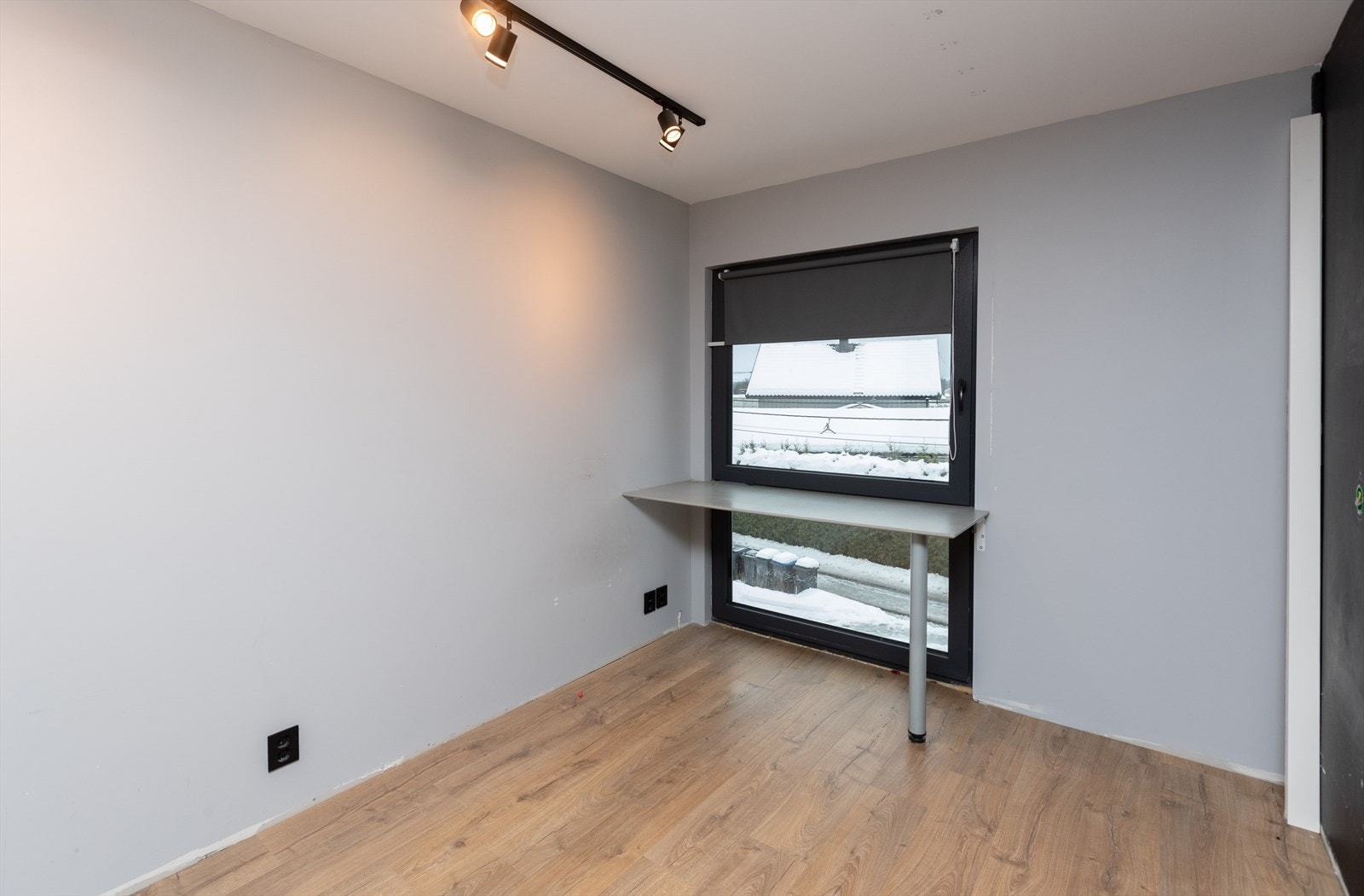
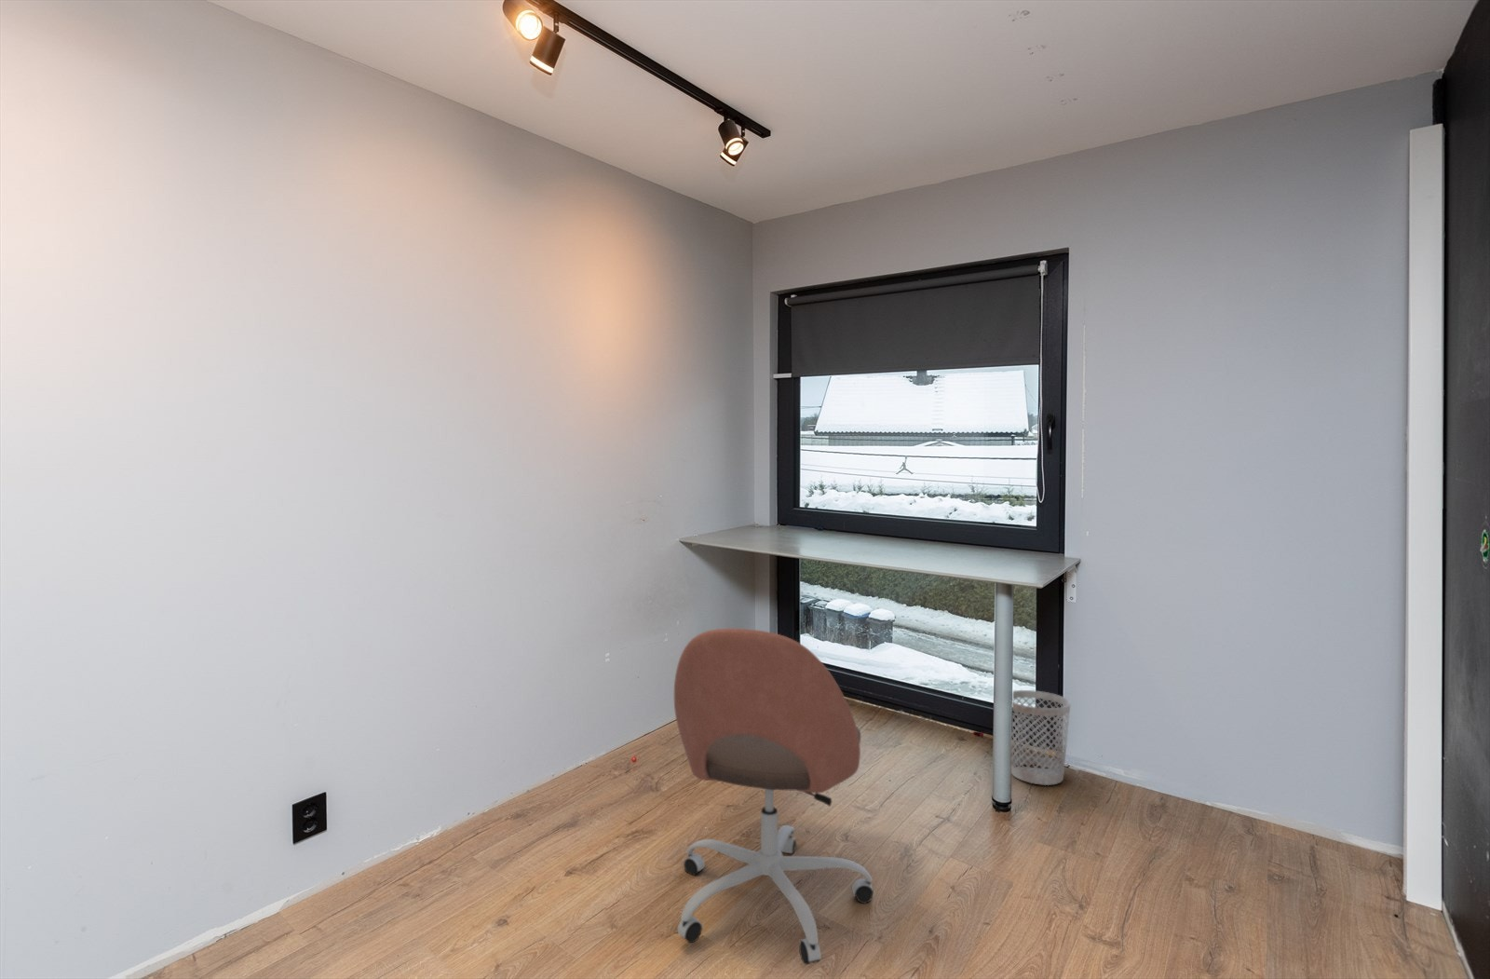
+ wastebasket (1037, 735)
+ office chair (769, 756)
